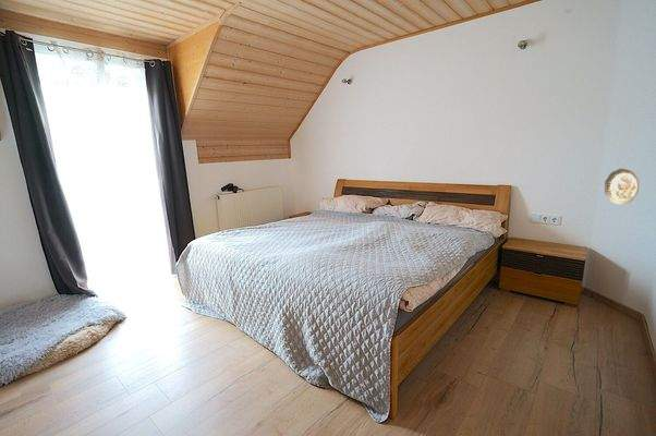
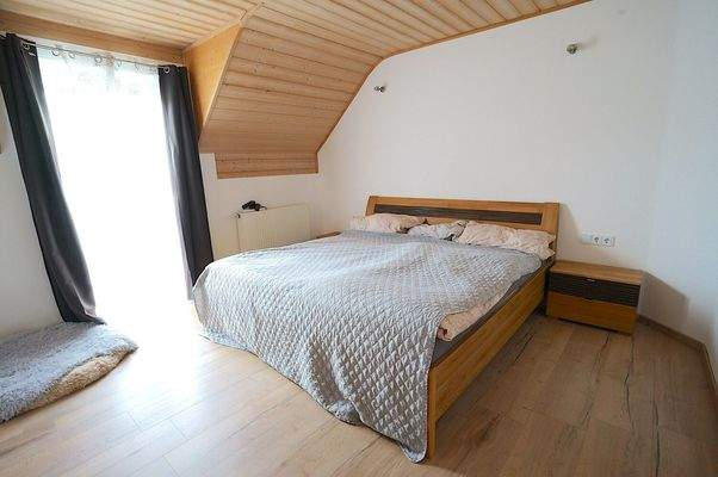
- decorative plate (621, 186)
